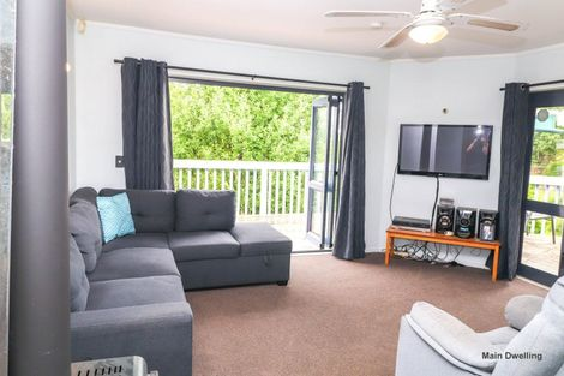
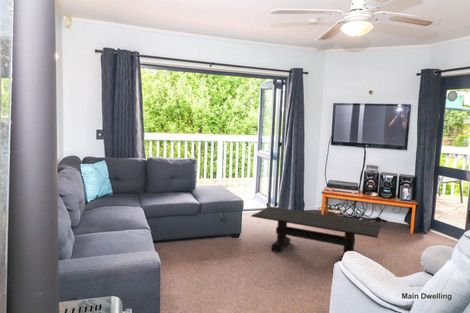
+ coffee table (314, 236)
